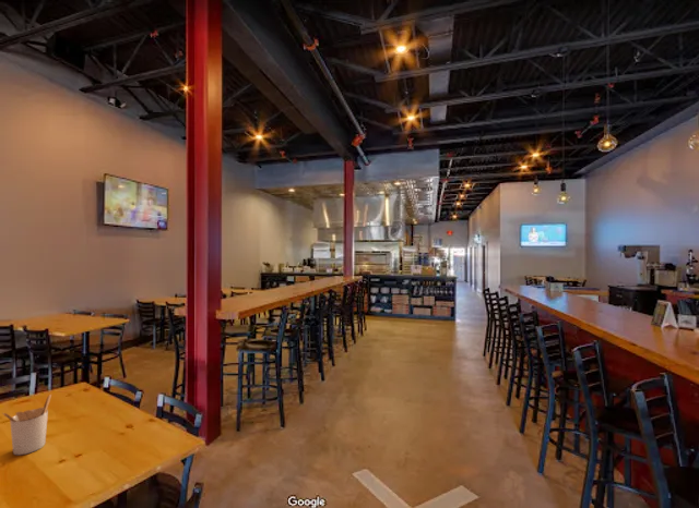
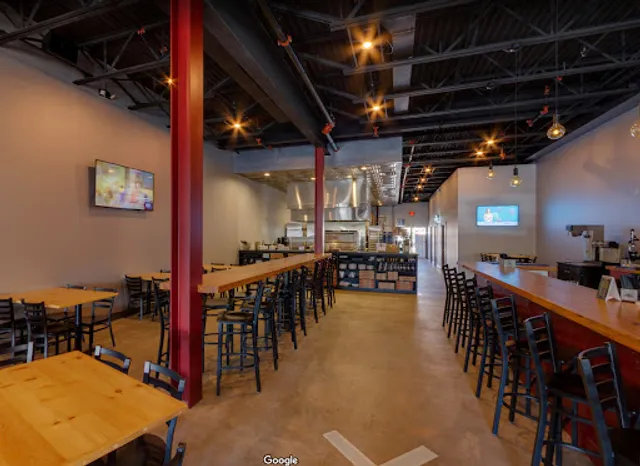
- utensil holder (29, 425)
